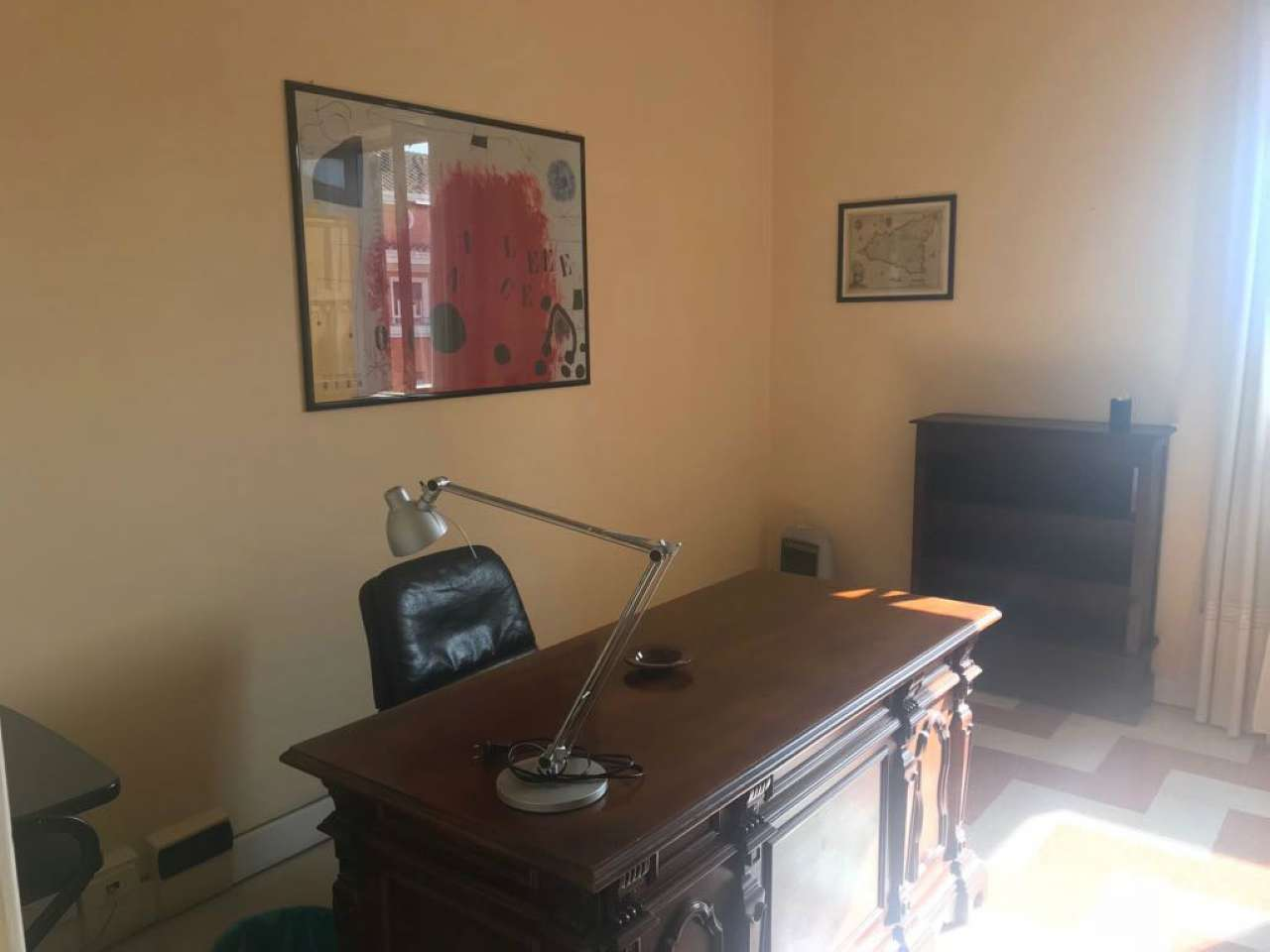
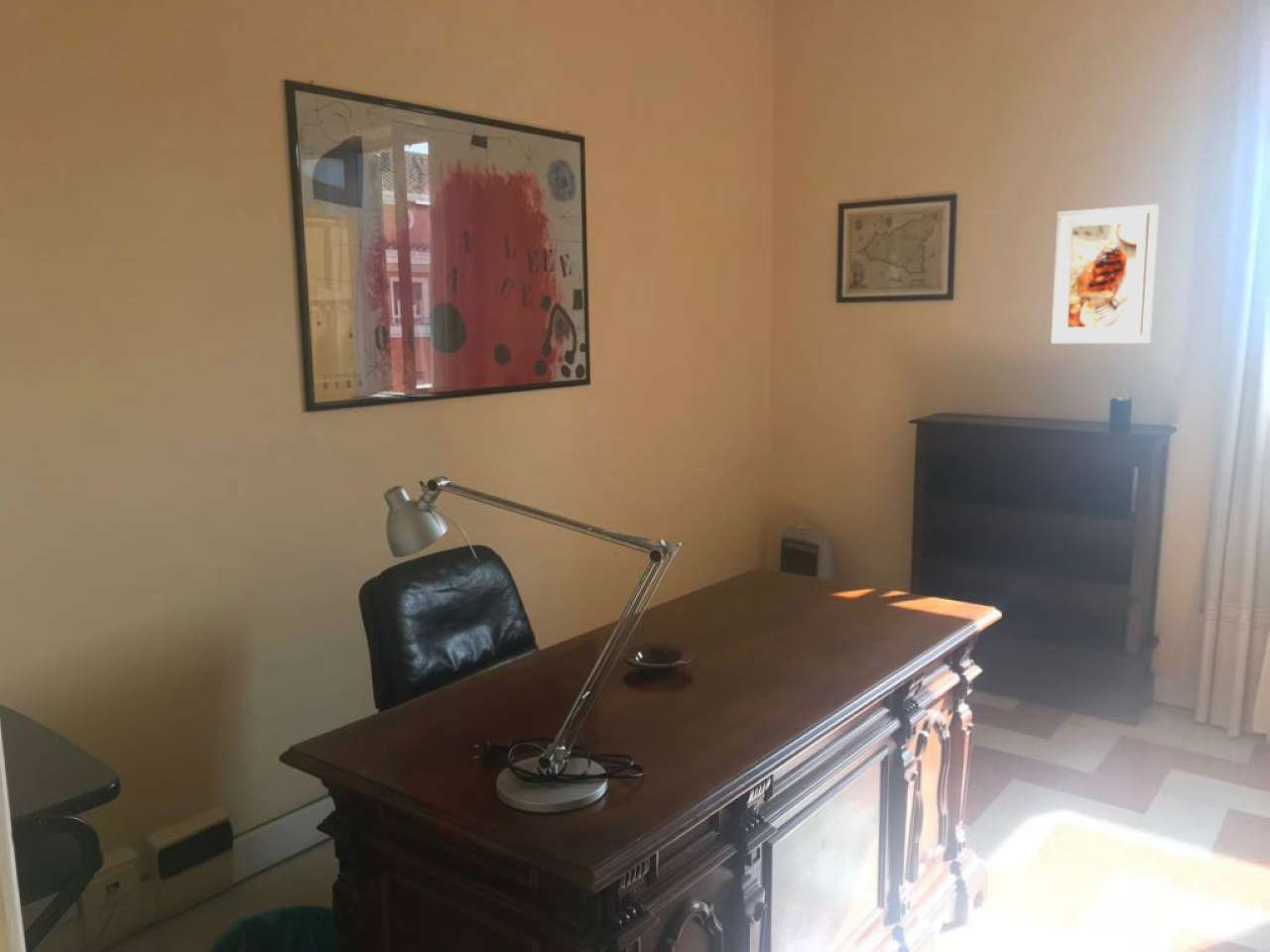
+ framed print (1102, 276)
